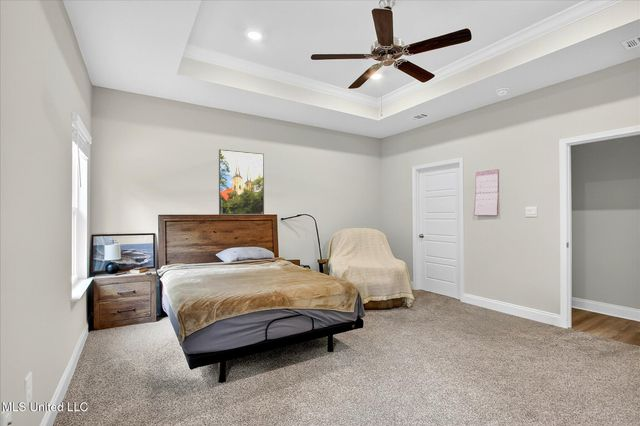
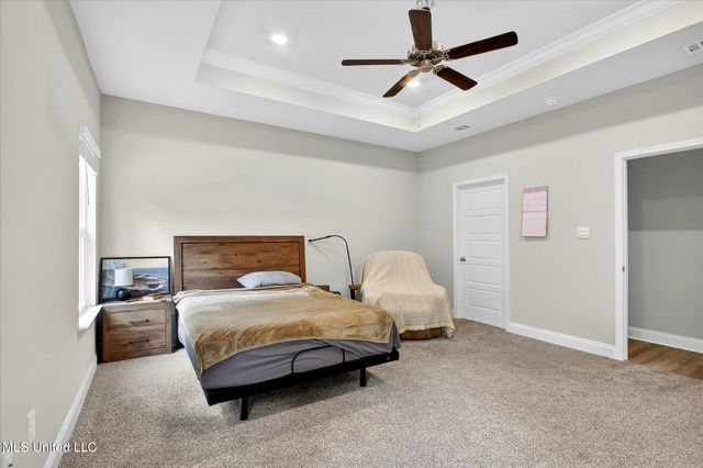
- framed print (242, 183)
